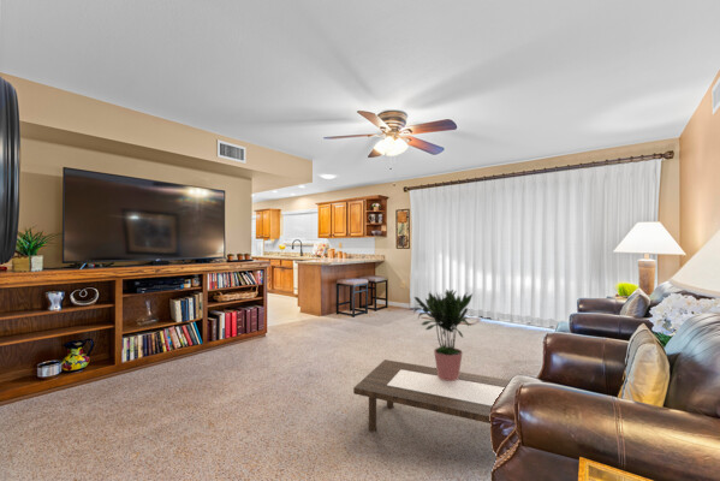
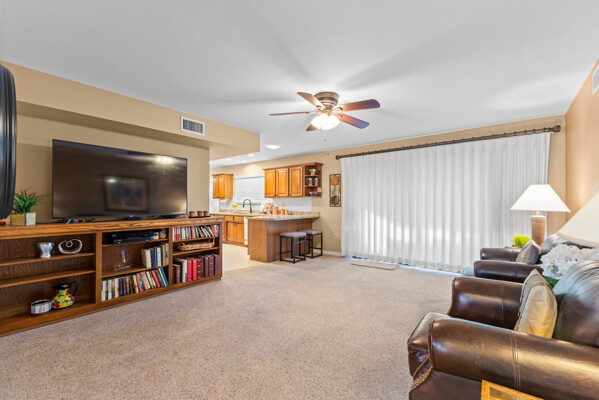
- potted plant (447, 334)
- coffee table (450, 410)
